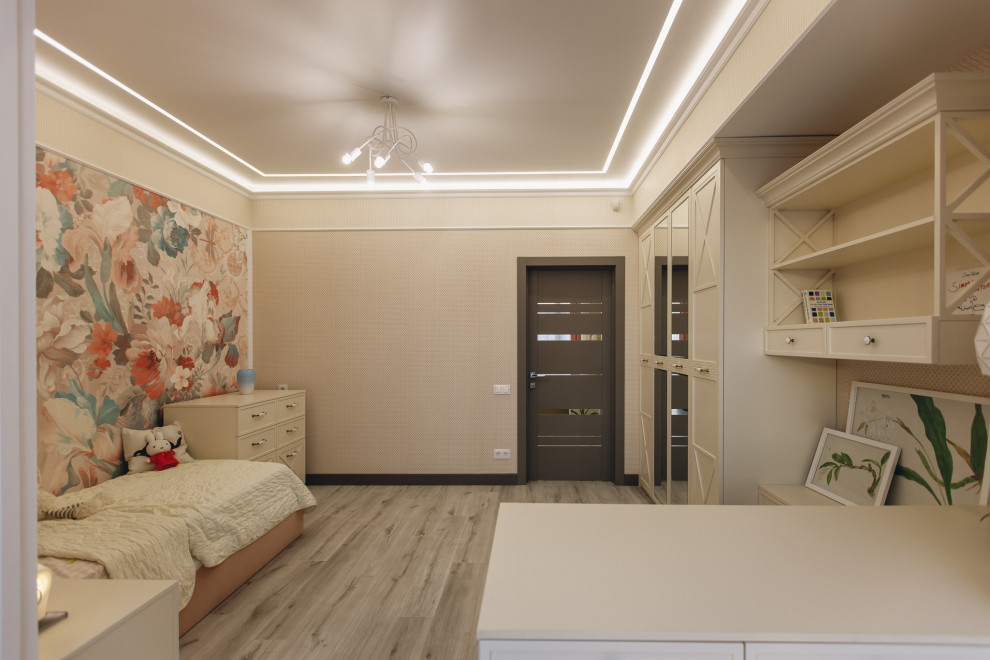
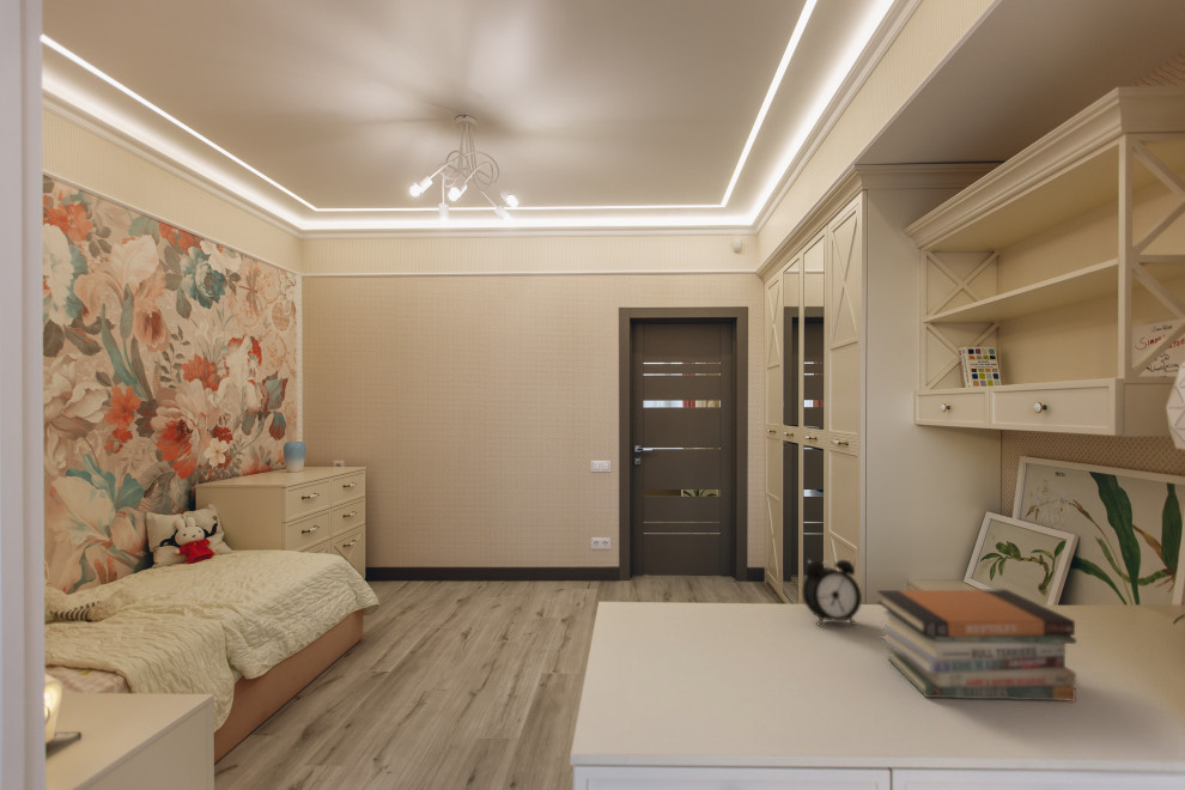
+ alarm clock (832, 591)
+ book stack (970, 640)
